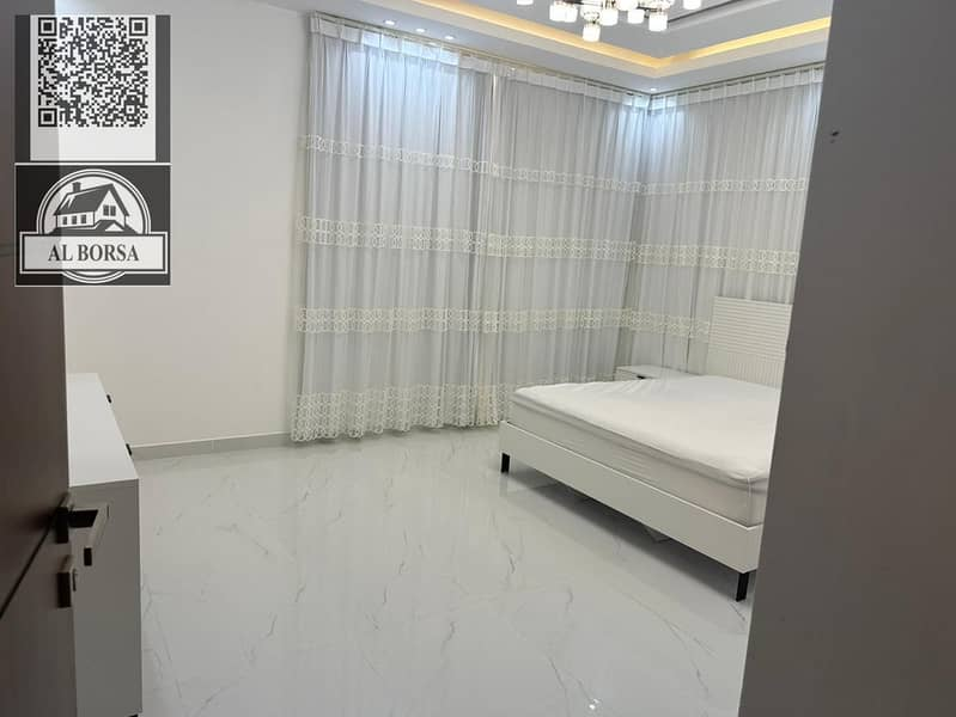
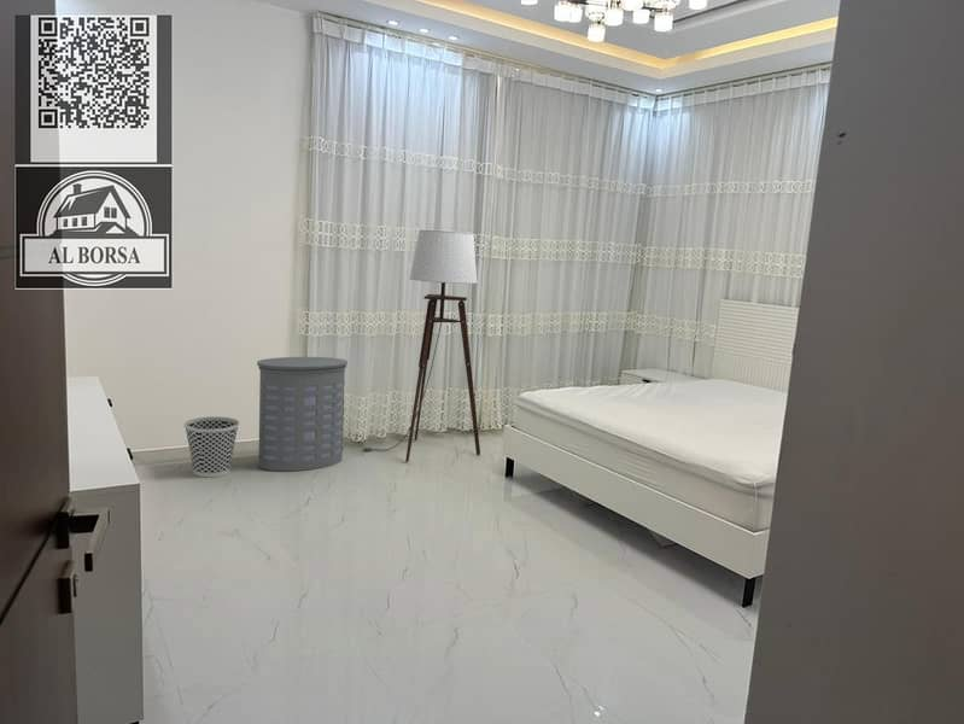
+ wastebasket (211, 446)
+ floor lamp (423, 344)
+ laundry hamper (302, 411)
